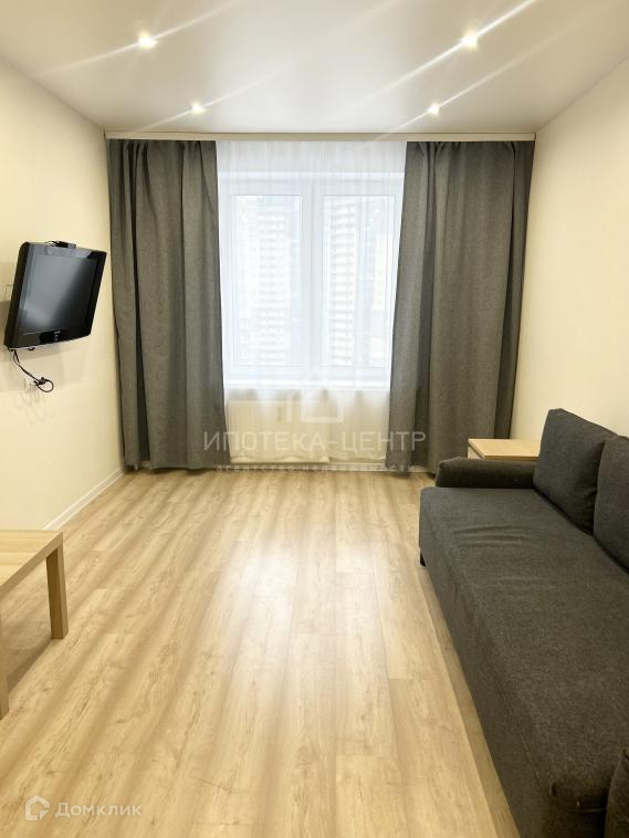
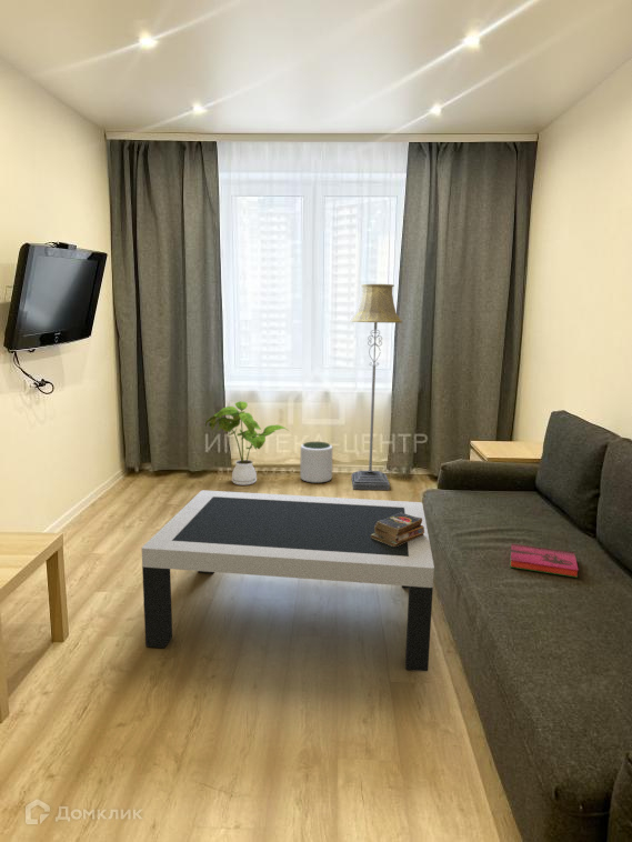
+ floor lamp (373, 388)
+ books (398, 527)
+ plant pot (315, 461)
+ hardback book (542, 559)
+ house plant (242, 443)
+ coffee table (297, 567)
